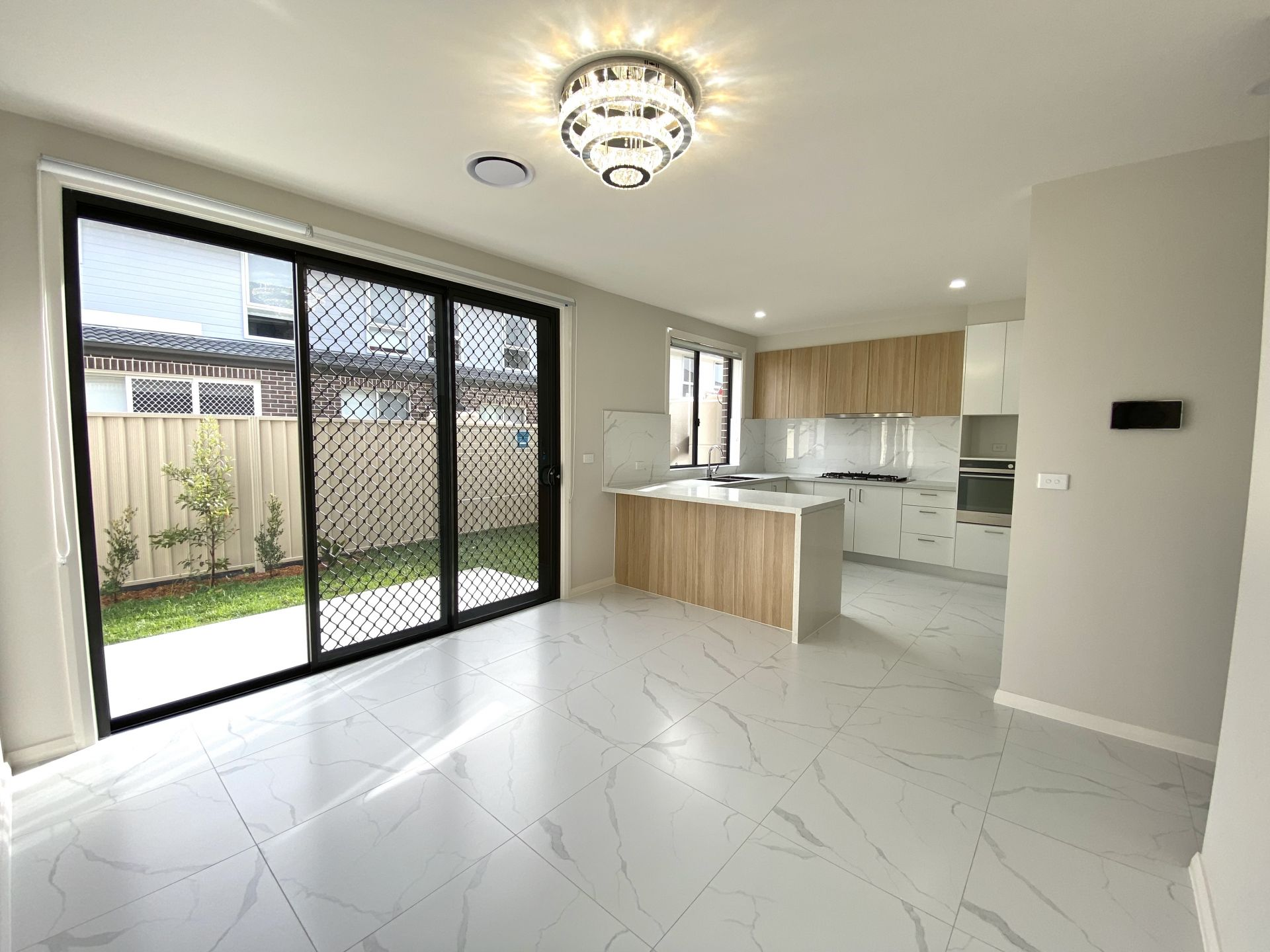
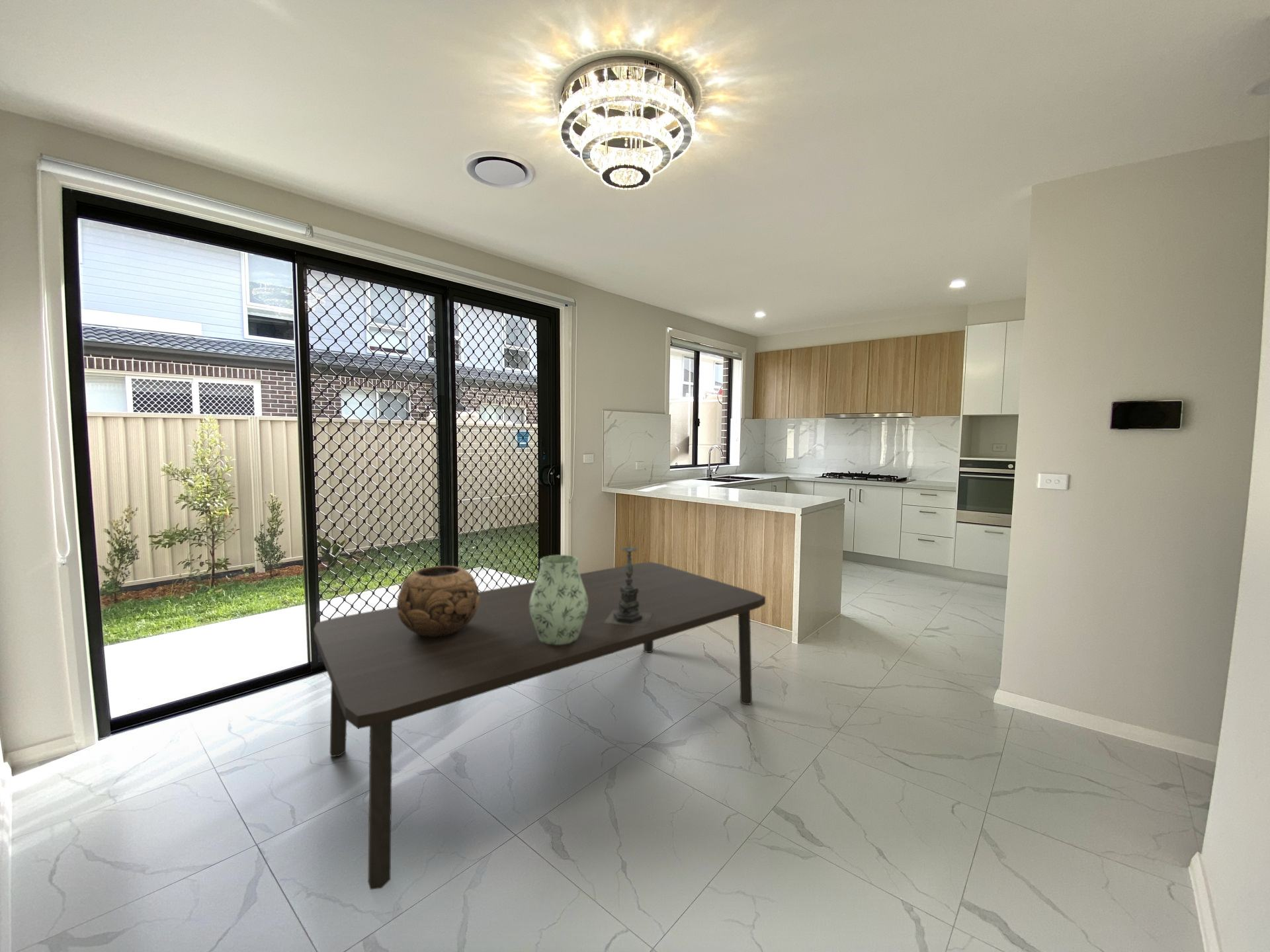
+ decorative bowl (439, 600)
+ candle holder (629, 576)
+ vase (559, 597)
+ dining table (562, 667)
